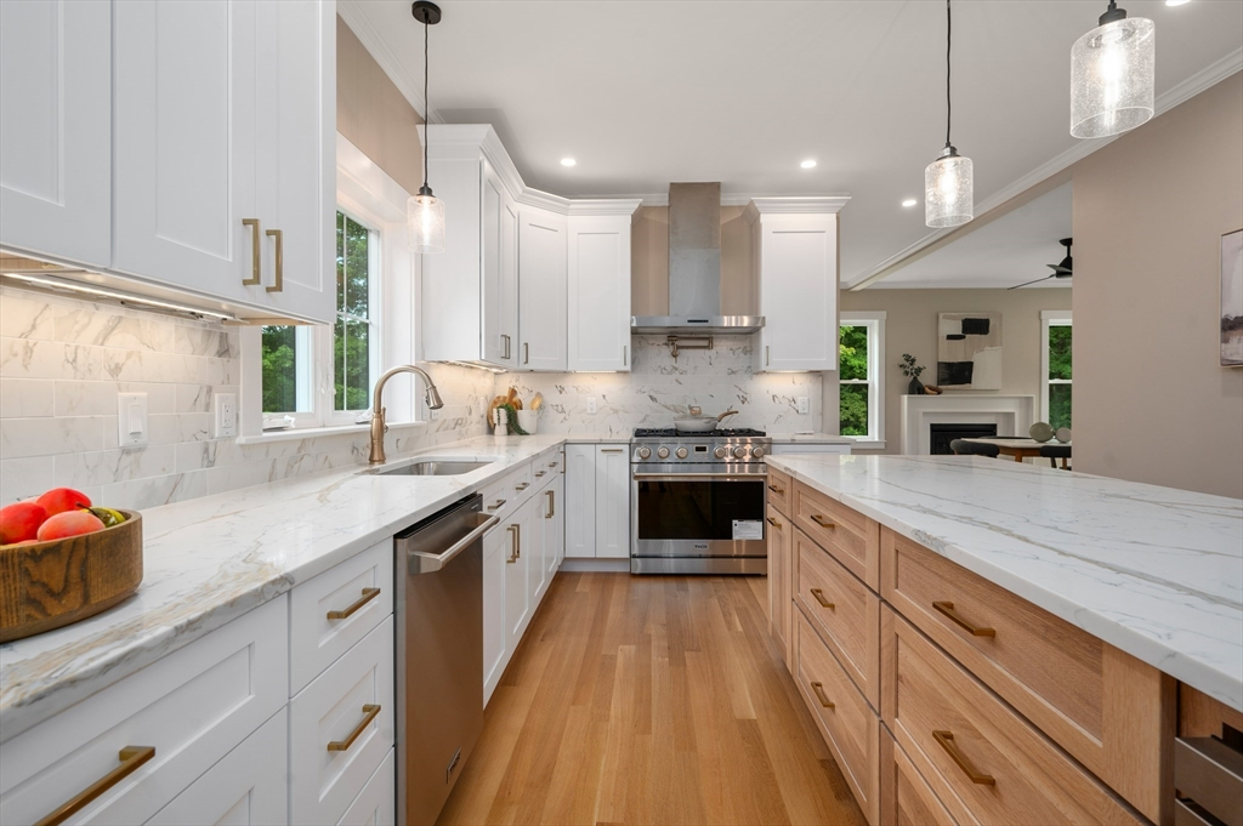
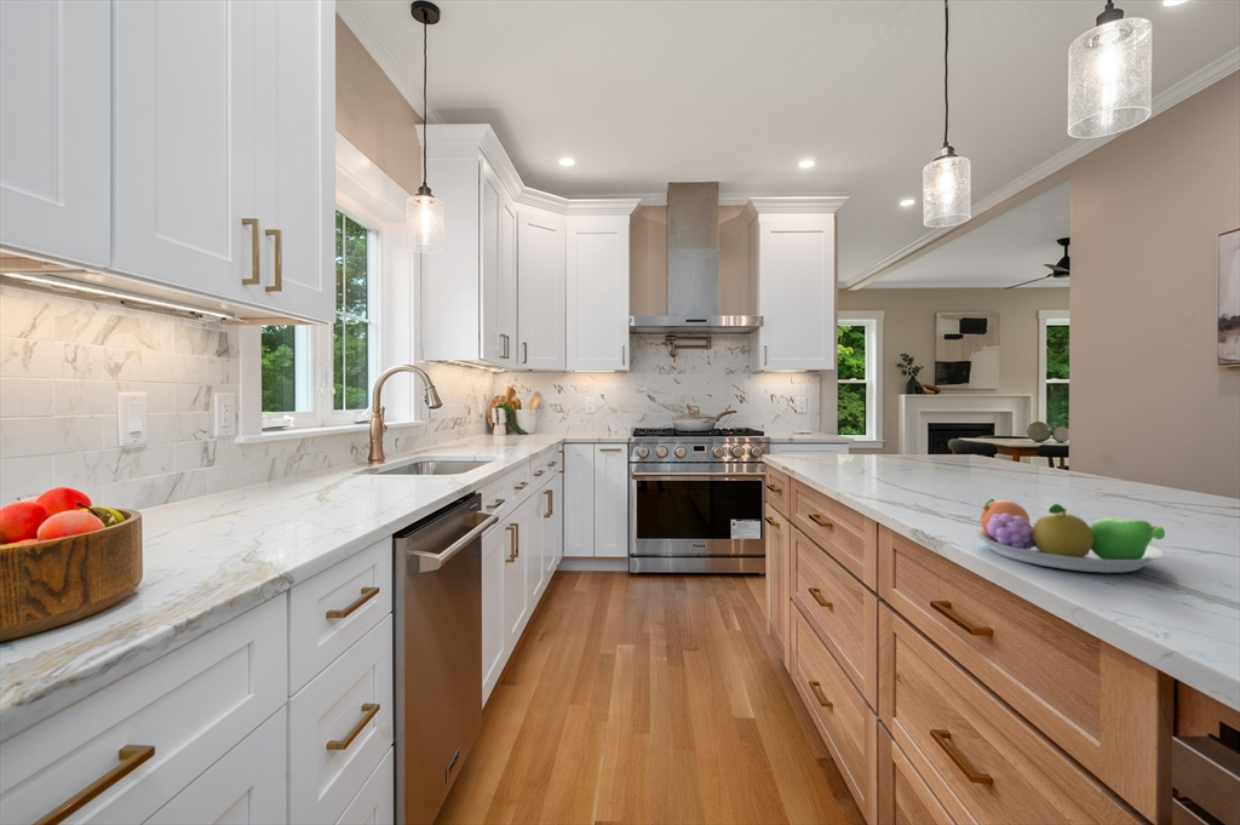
+ fruit bowl (1064, 527)
